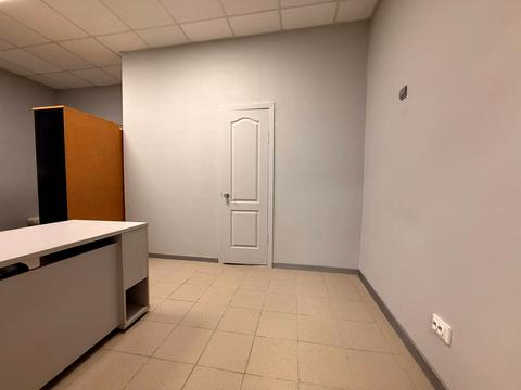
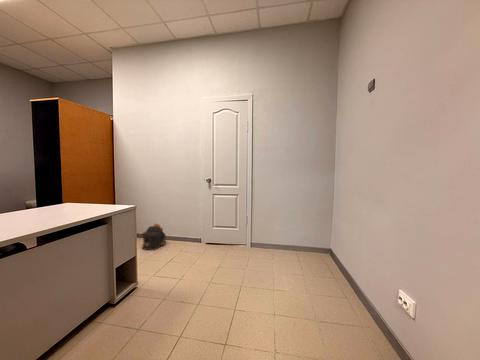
+ backpack (154, 235)
